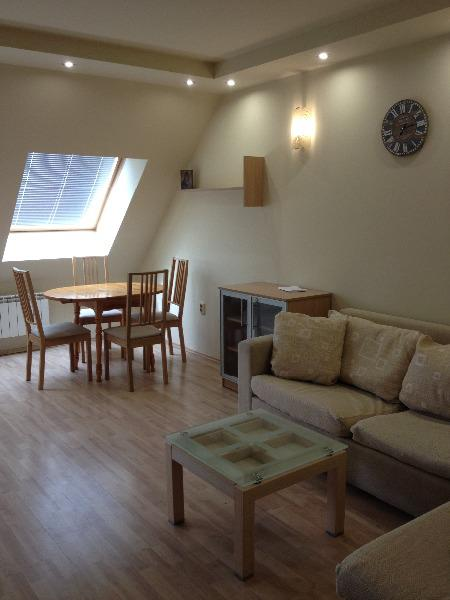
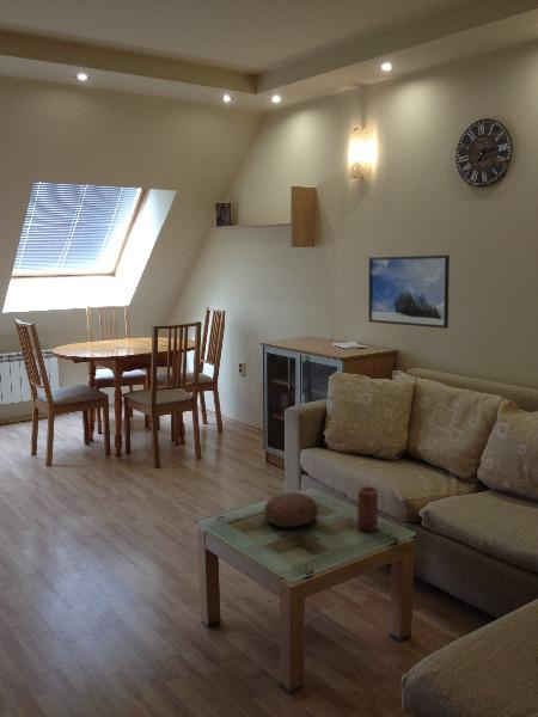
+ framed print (405, 290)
+ decorative bowl (291, 508)
+ candle (367, 508)
